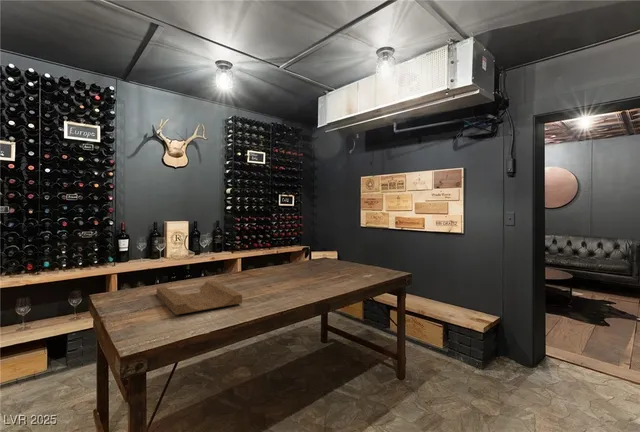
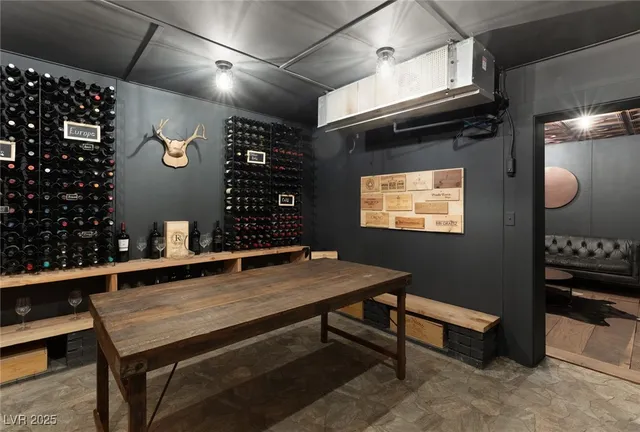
- cutting board (197, 295)
